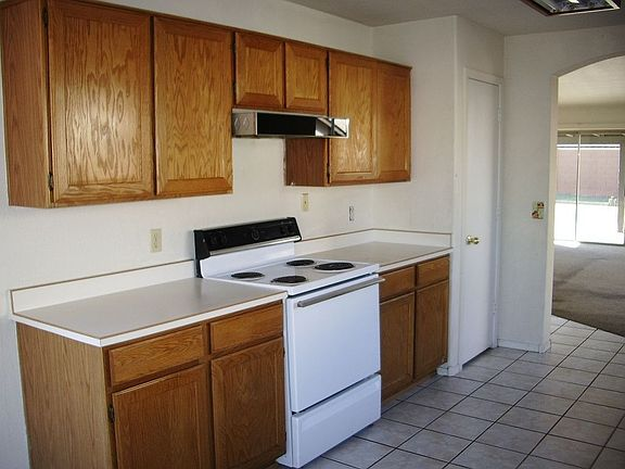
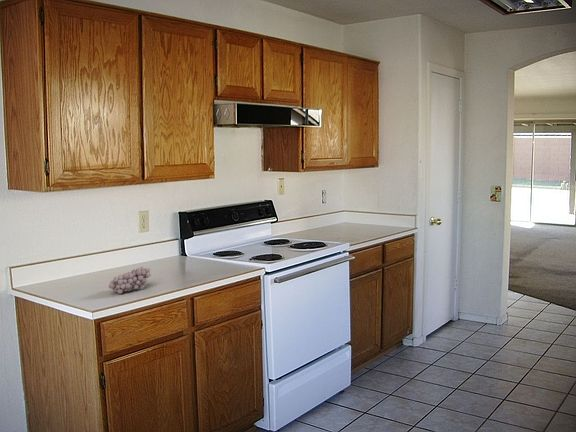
+ fruit (128, 280)
